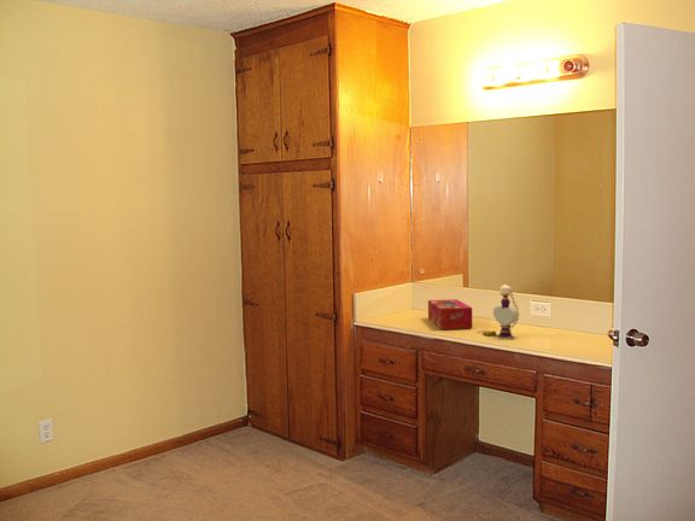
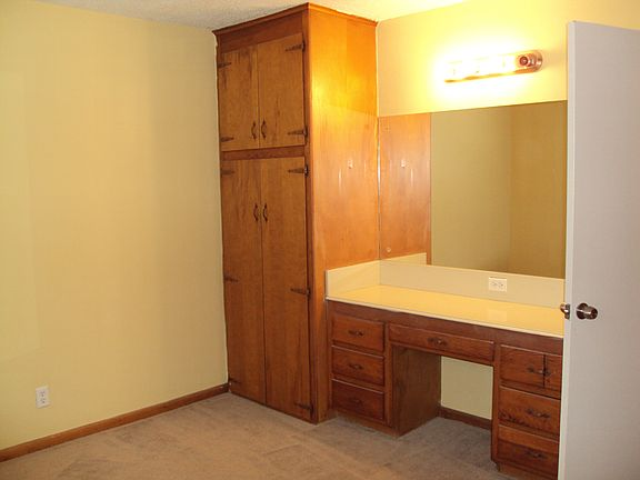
- perfume bottle (497, 309)
- tissue box (449, 314)
